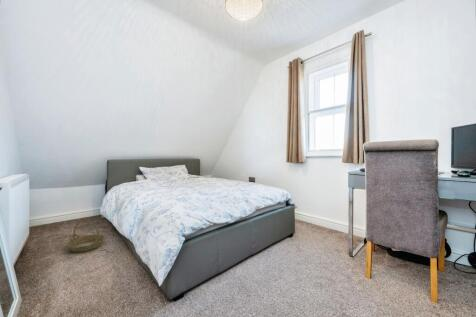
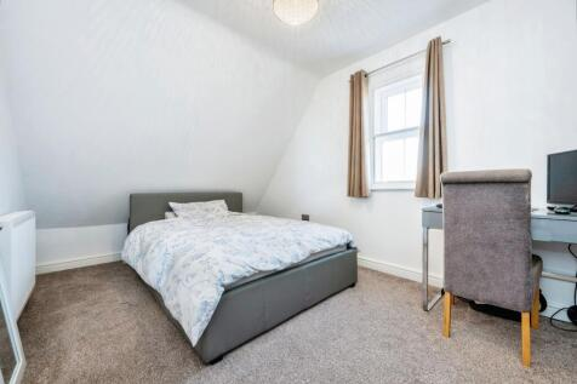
- basket (86, 235)
